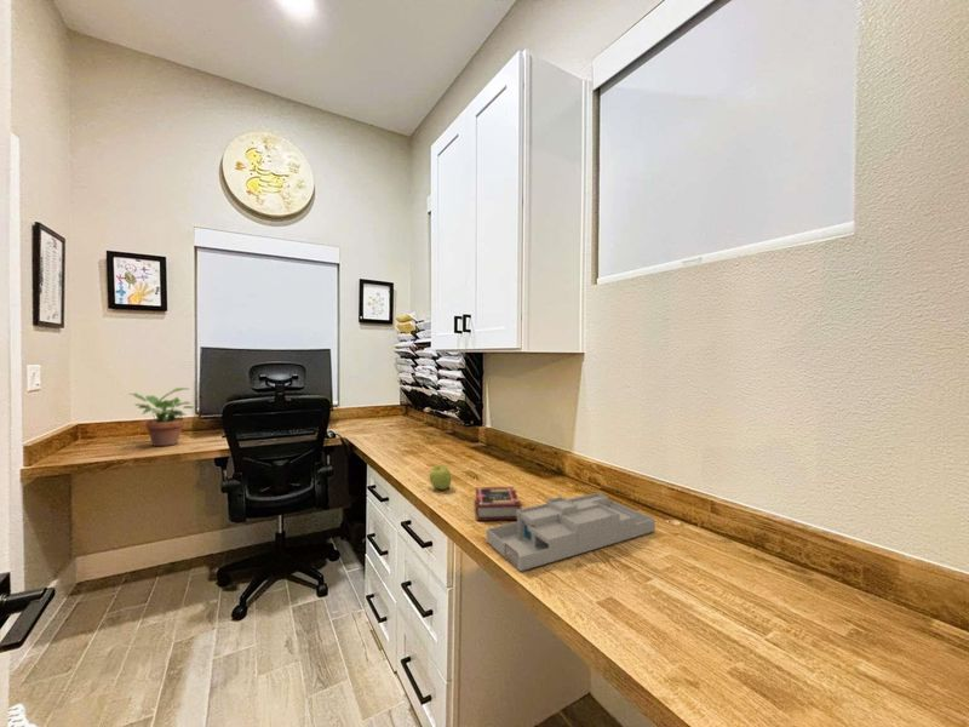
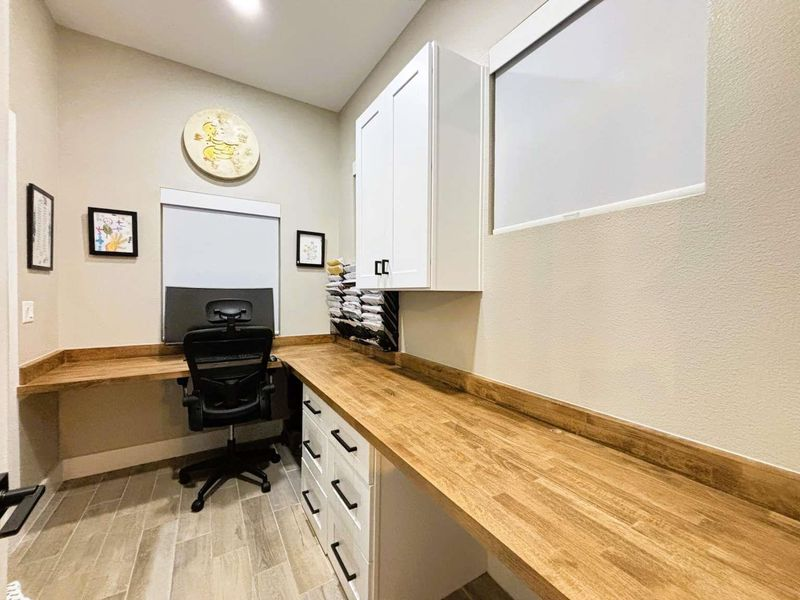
- apple (440, 476)
- potted plant (157, 417)
- desk organizer (573, 520)
- book (497, 502)
